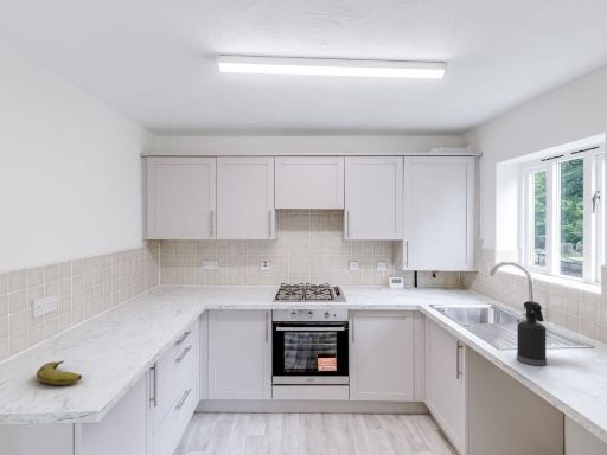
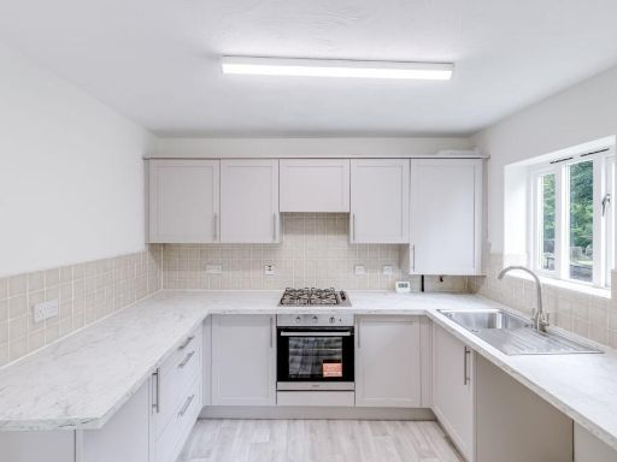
- spray bottle (531, 331)
- banana (60, 371)
